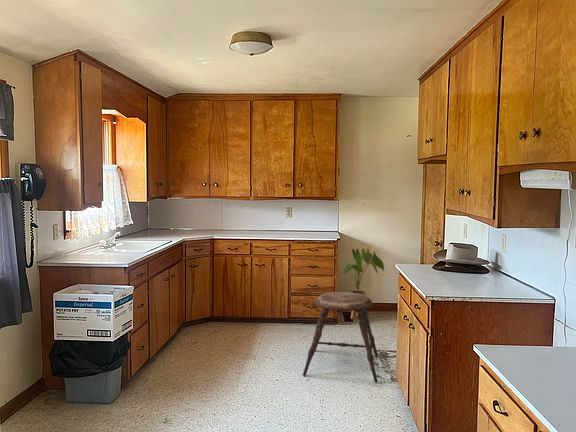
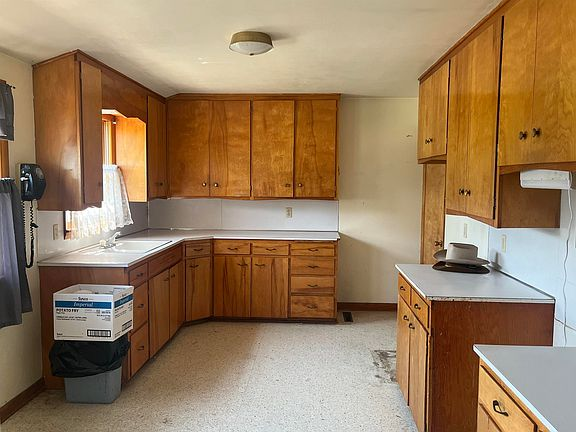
- stool (343, 343)
- house plant (359, 282)
